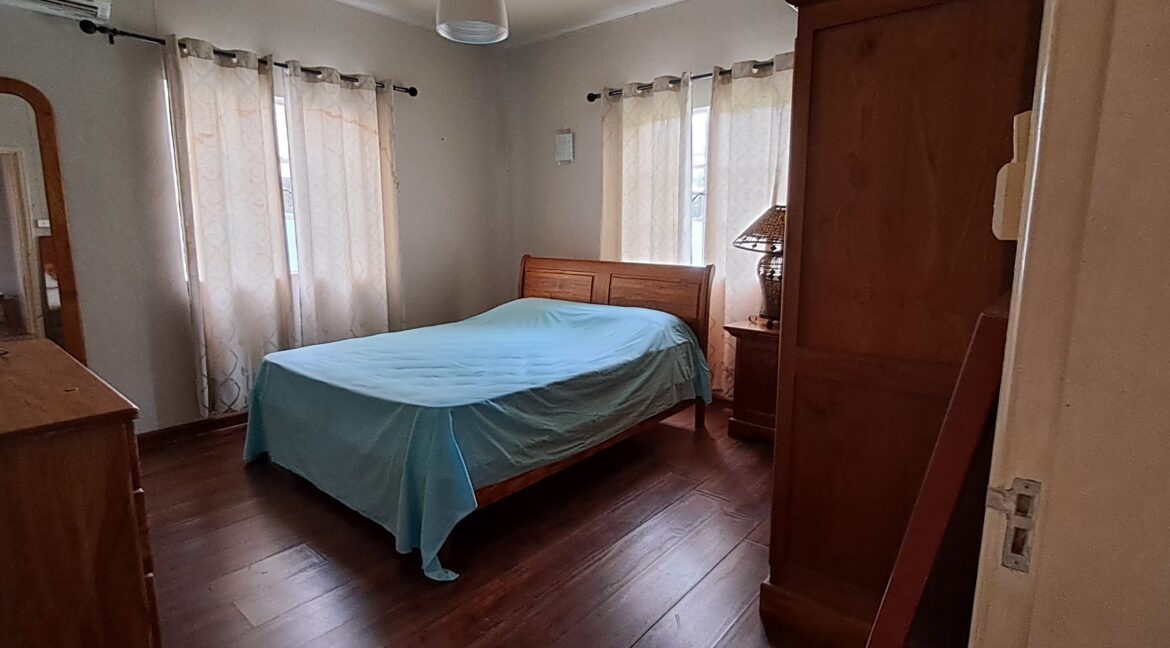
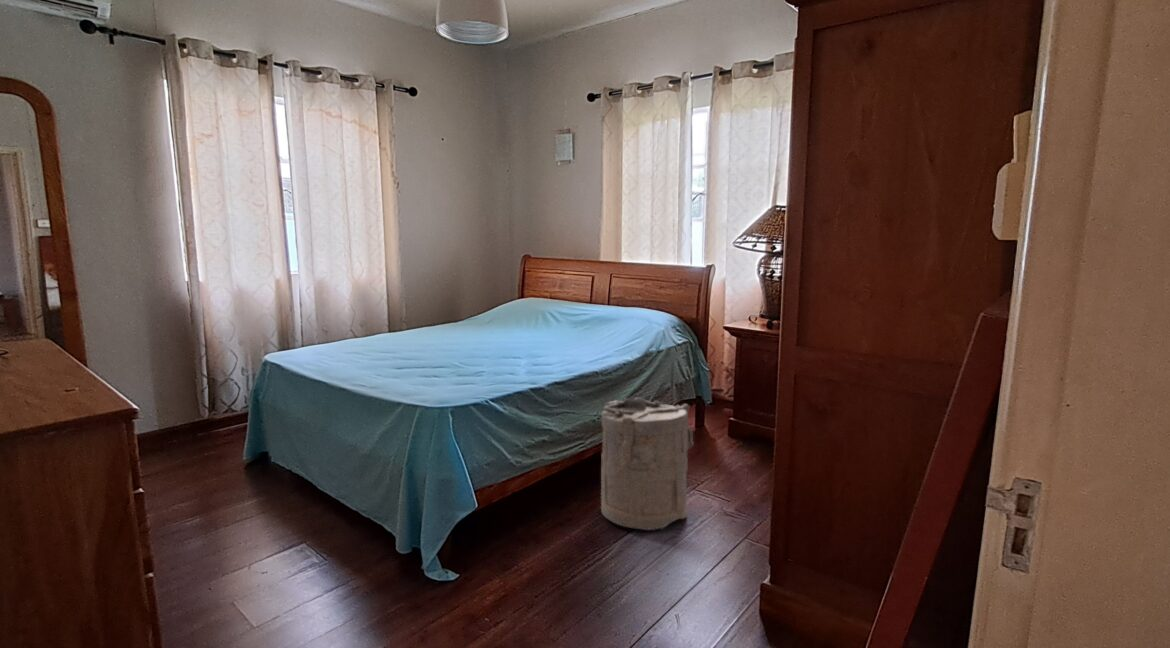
+ laundry hamper (648, 456)
